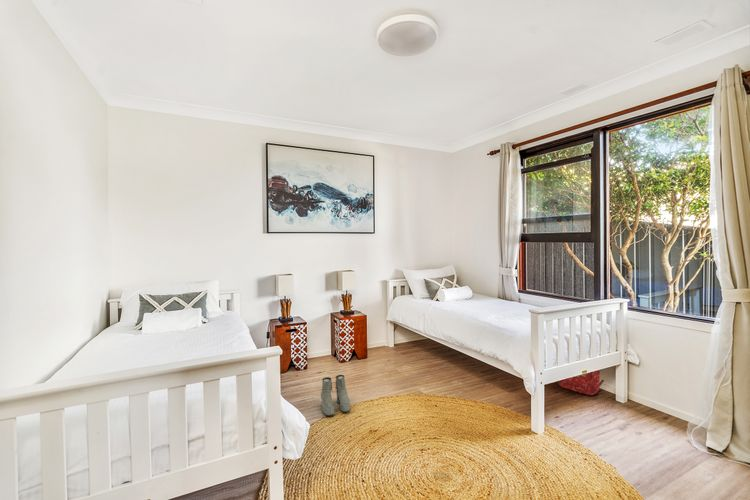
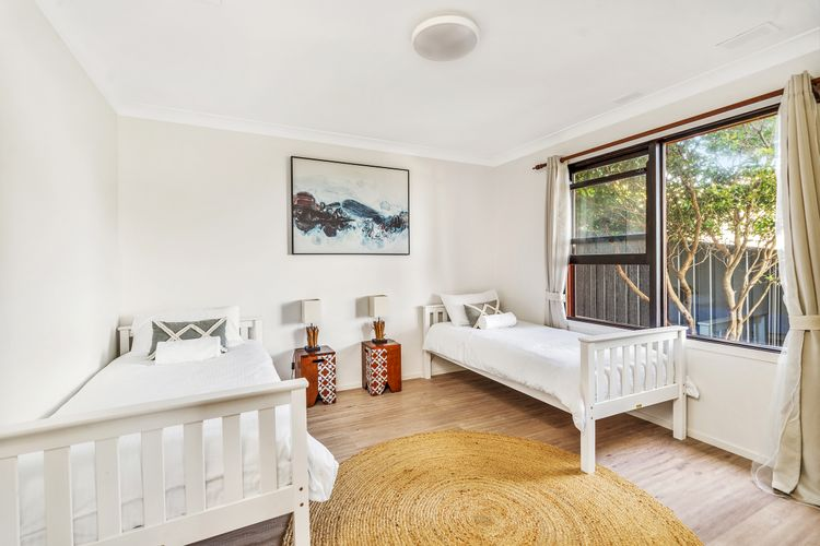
- backpack (582, 375)
- boots (336, 392)
